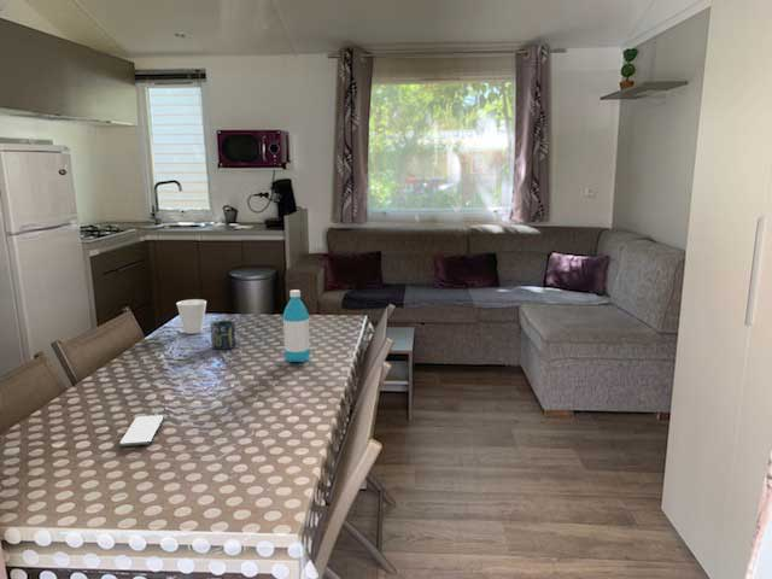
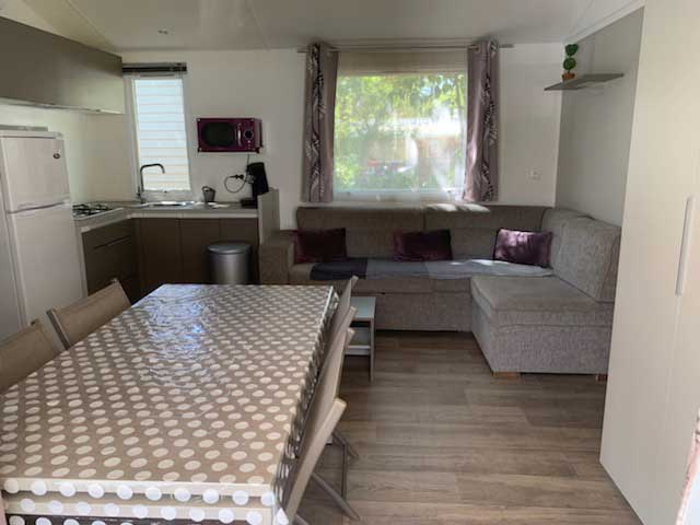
- water bottle (296, 326)
- smartphone (142, 429)
- cup (192, 316)
- cup (223, 333)
